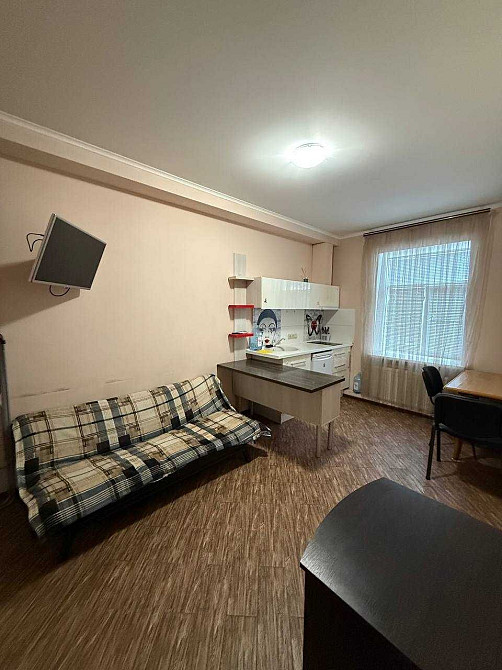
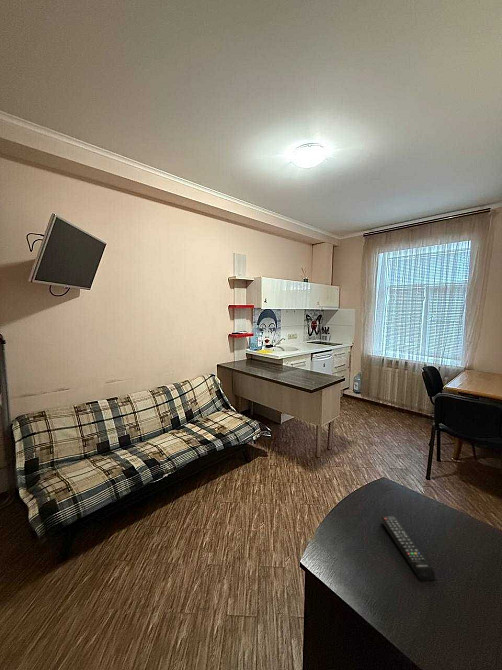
+ remote control (403, 542)
